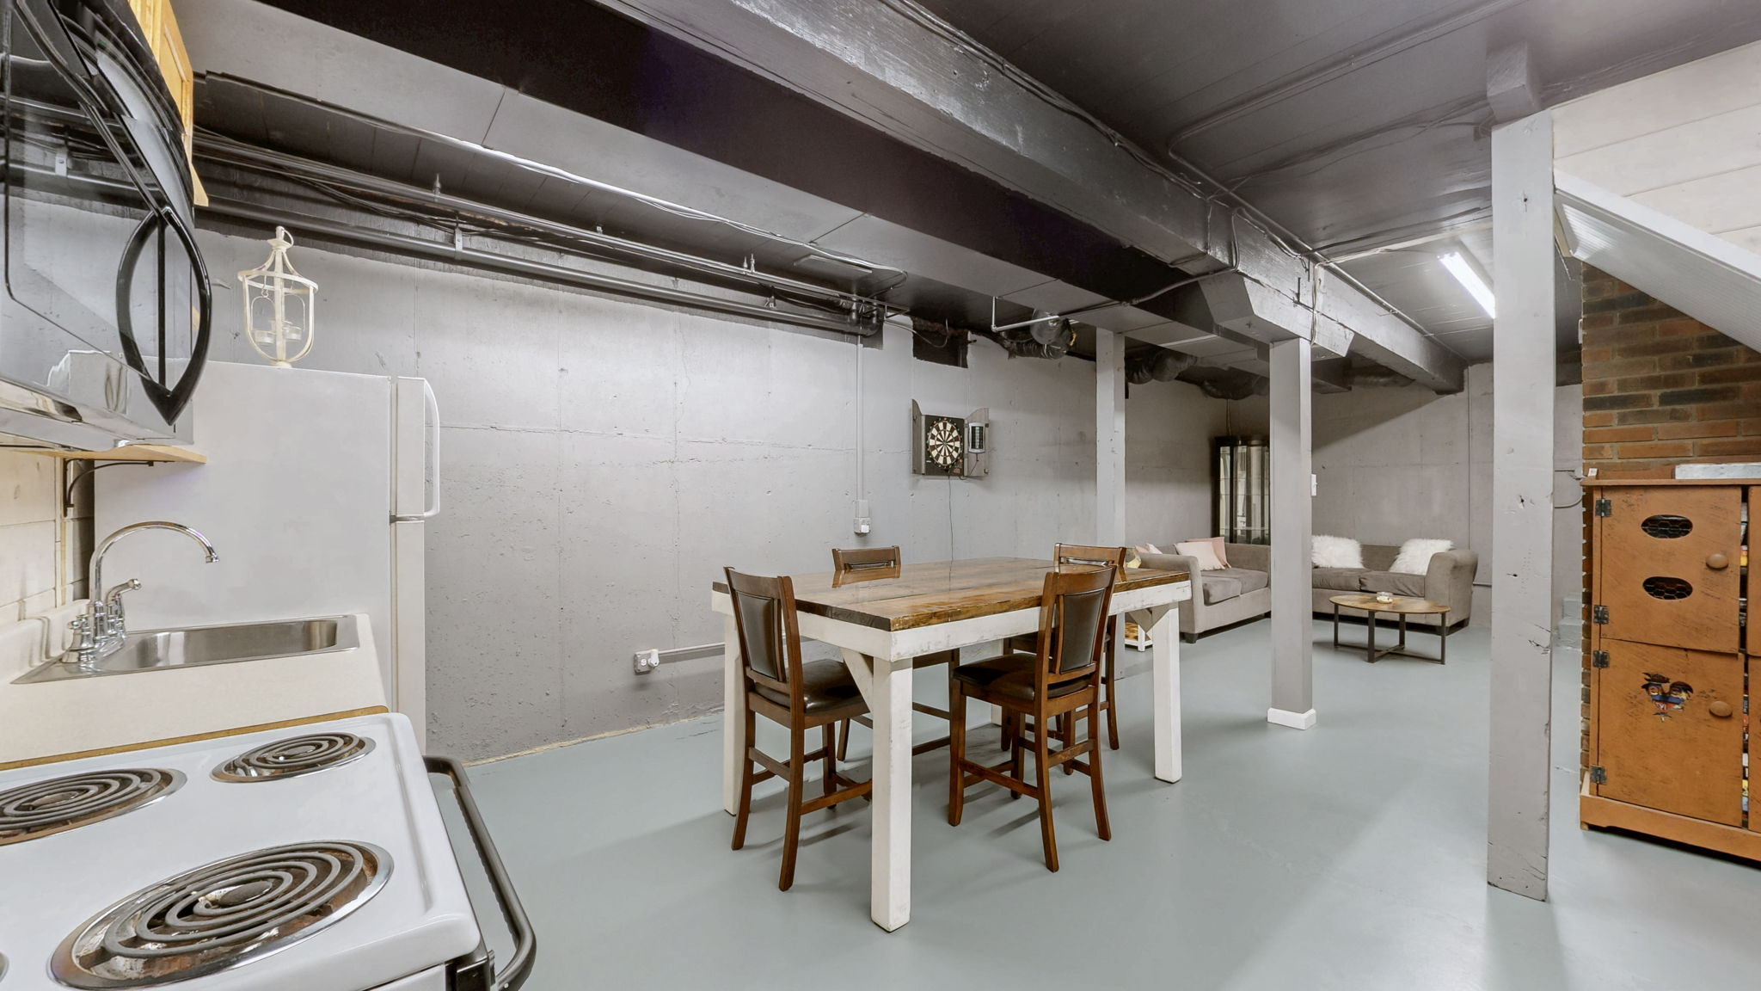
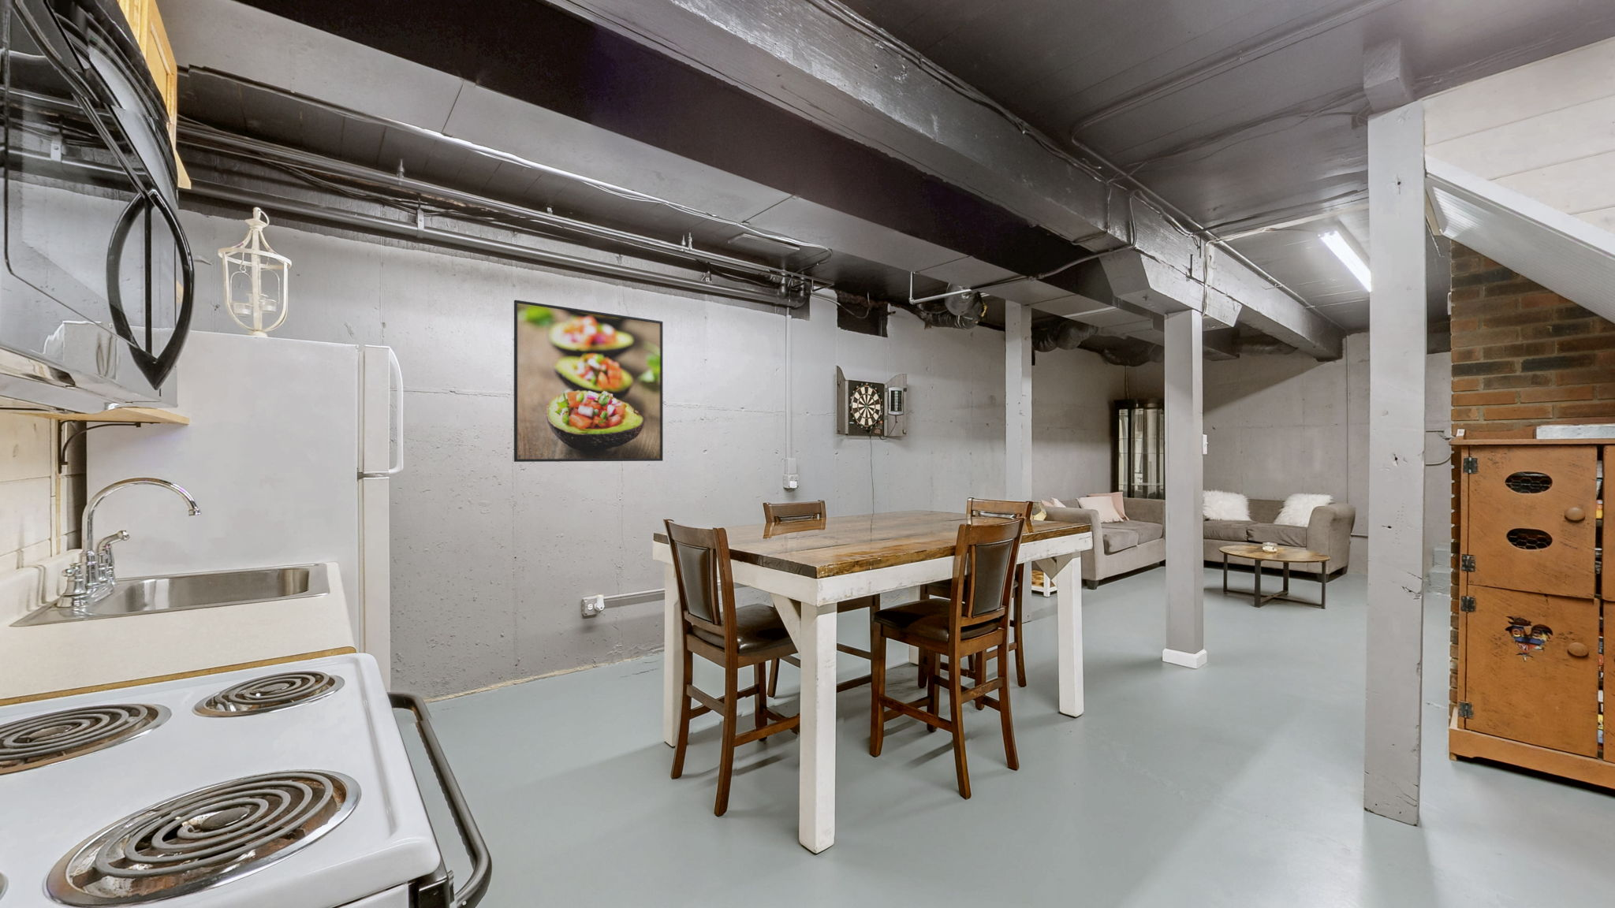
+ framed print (593, 386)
